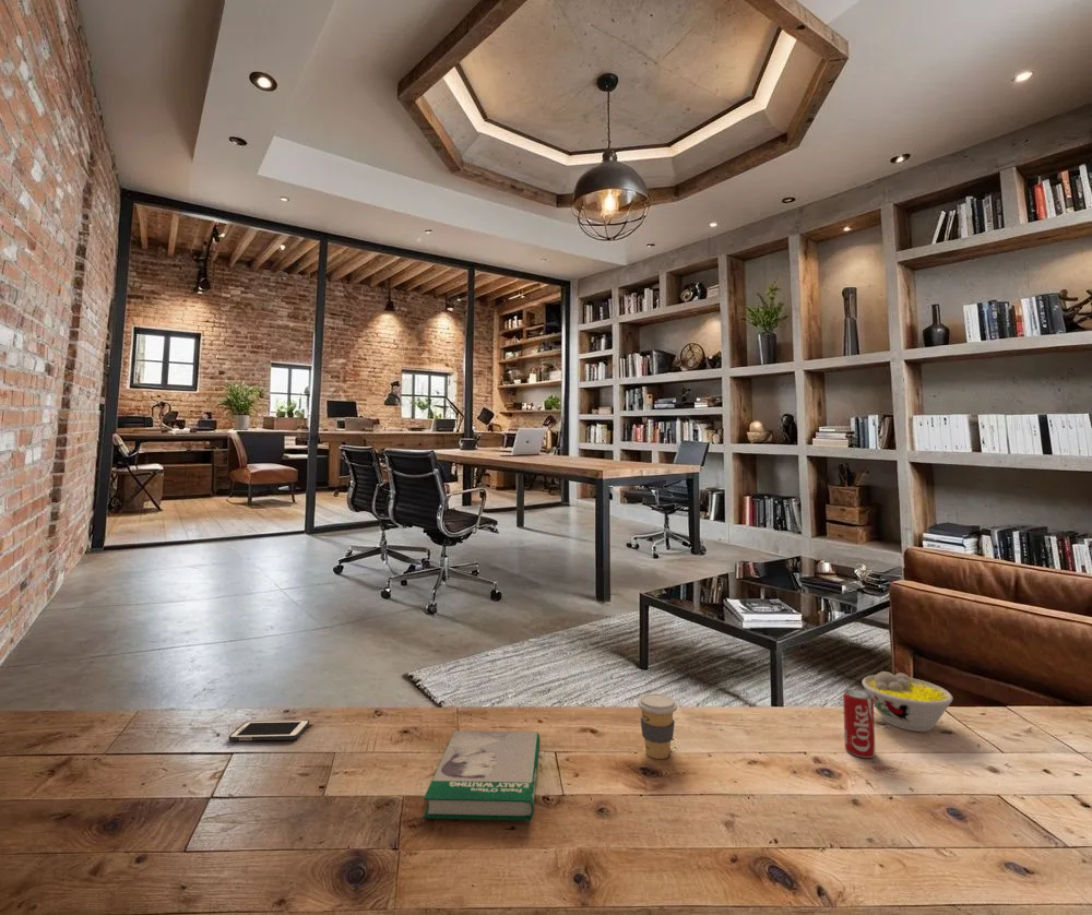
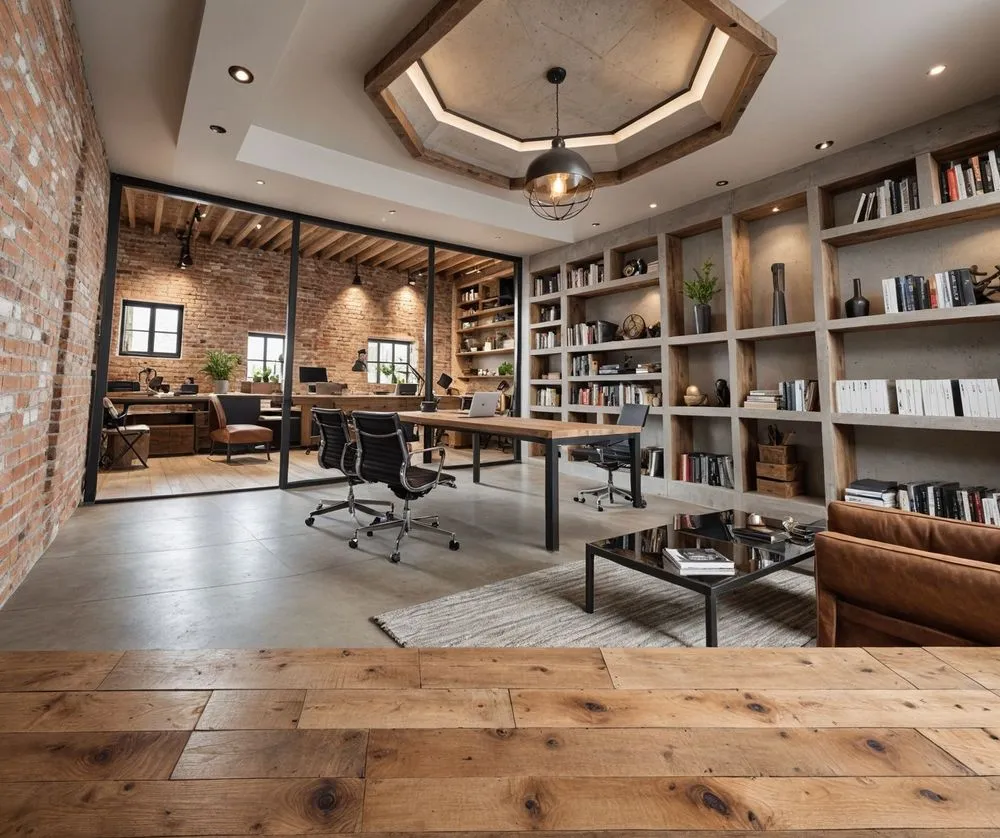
- cell phone (270, 729)
- beverage can (858, 722)
- book (488, 770)
- bowl (905, 700)
- coffee cup (657, 726)
